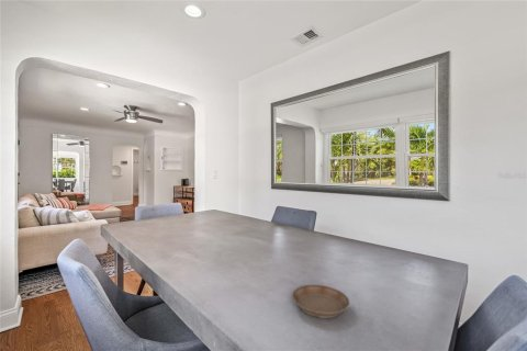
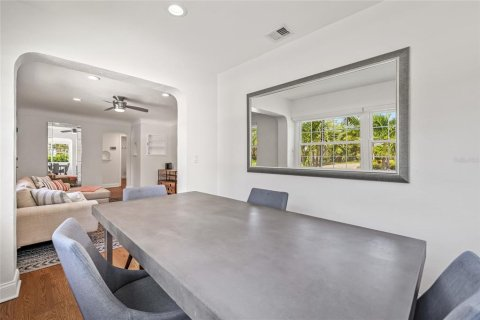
- saucer (319, 302)
